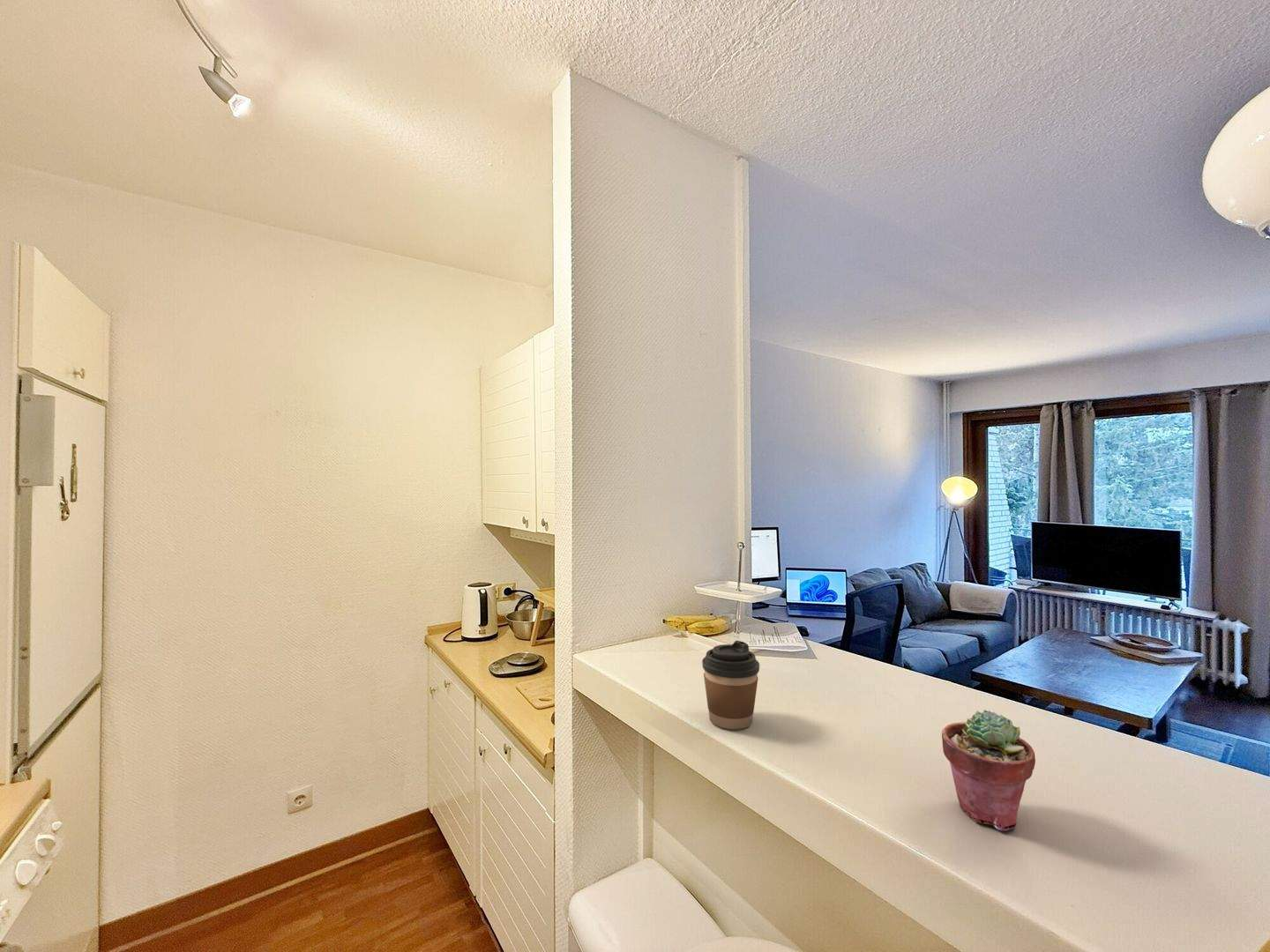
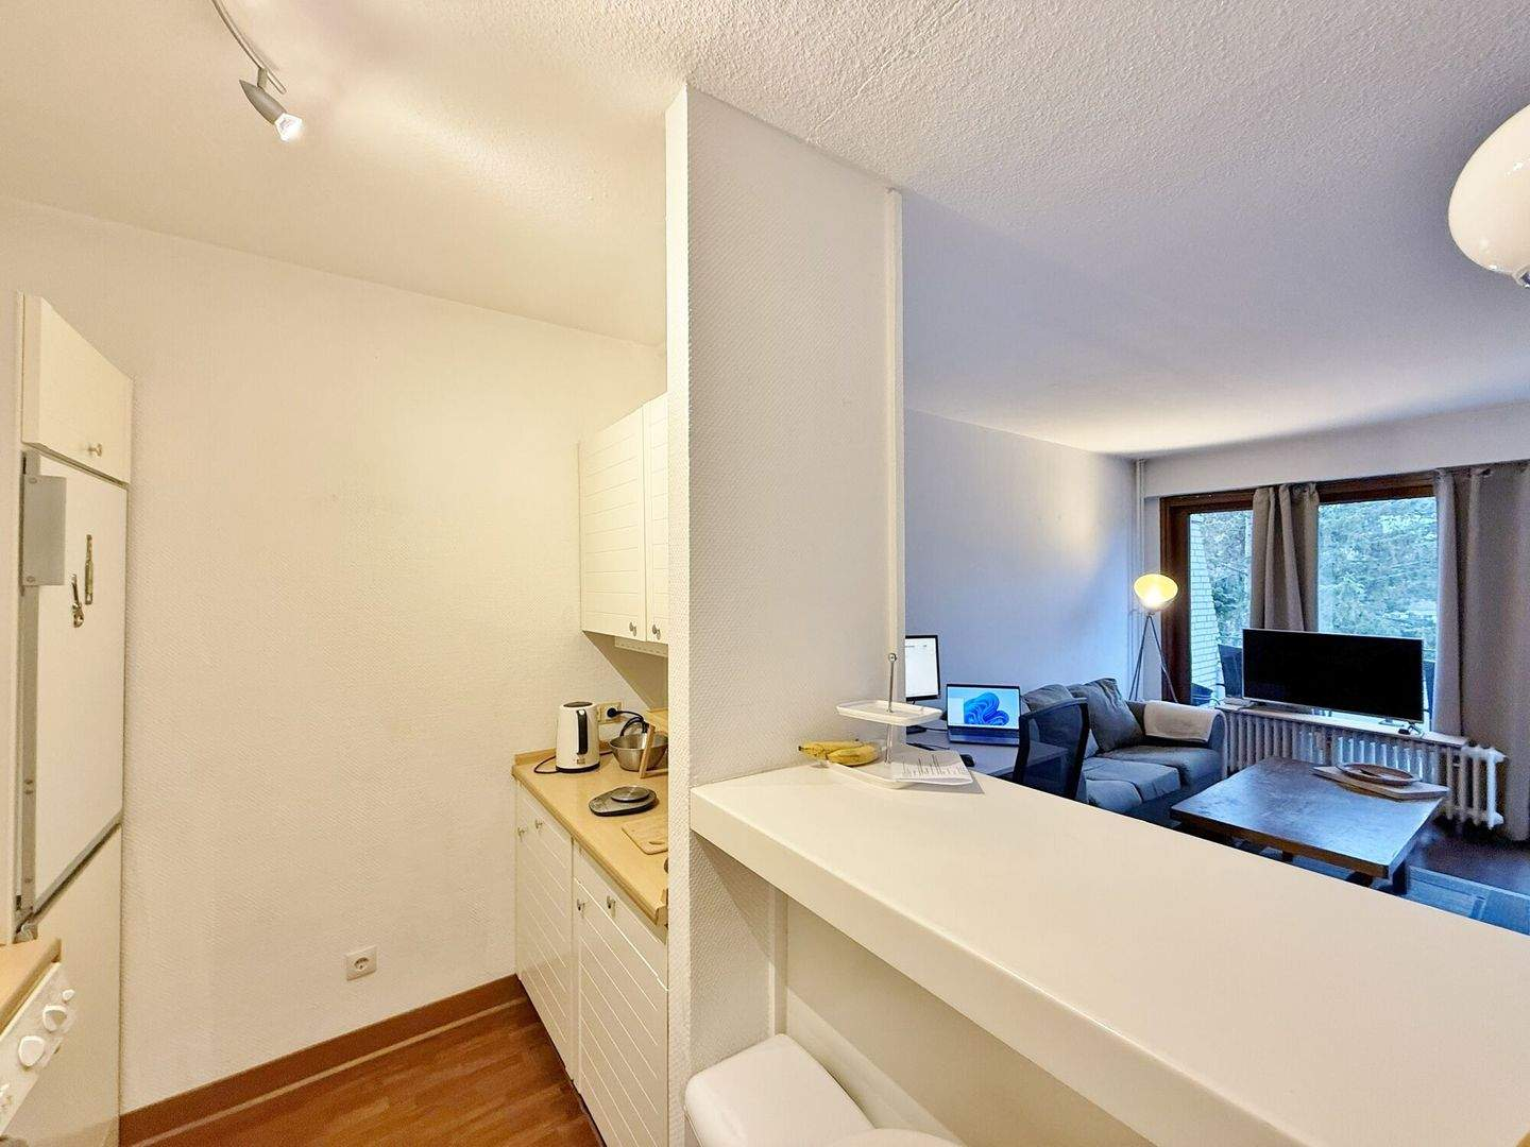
- coffee cup (730, 681)
- potted succulent (986, 761)
